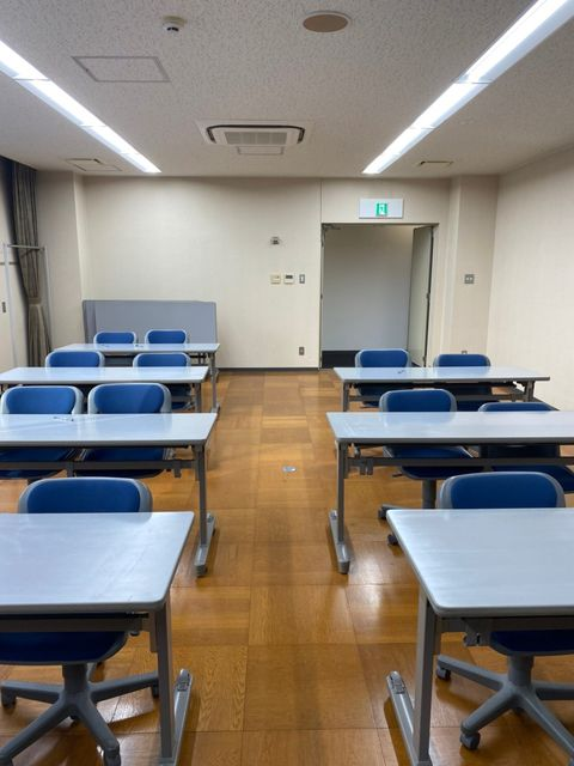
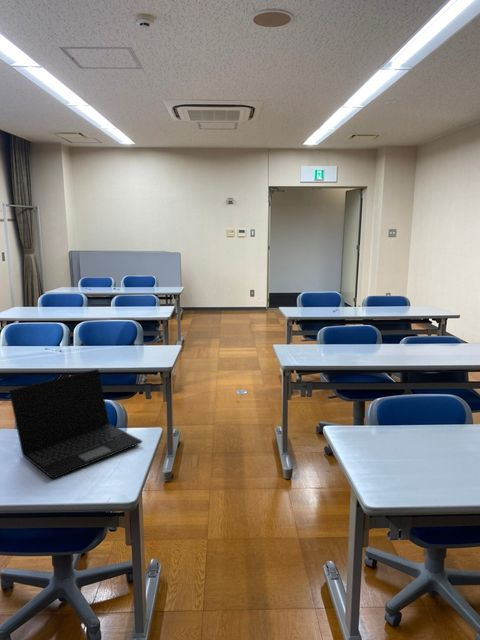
+ laptop (77, 417)
